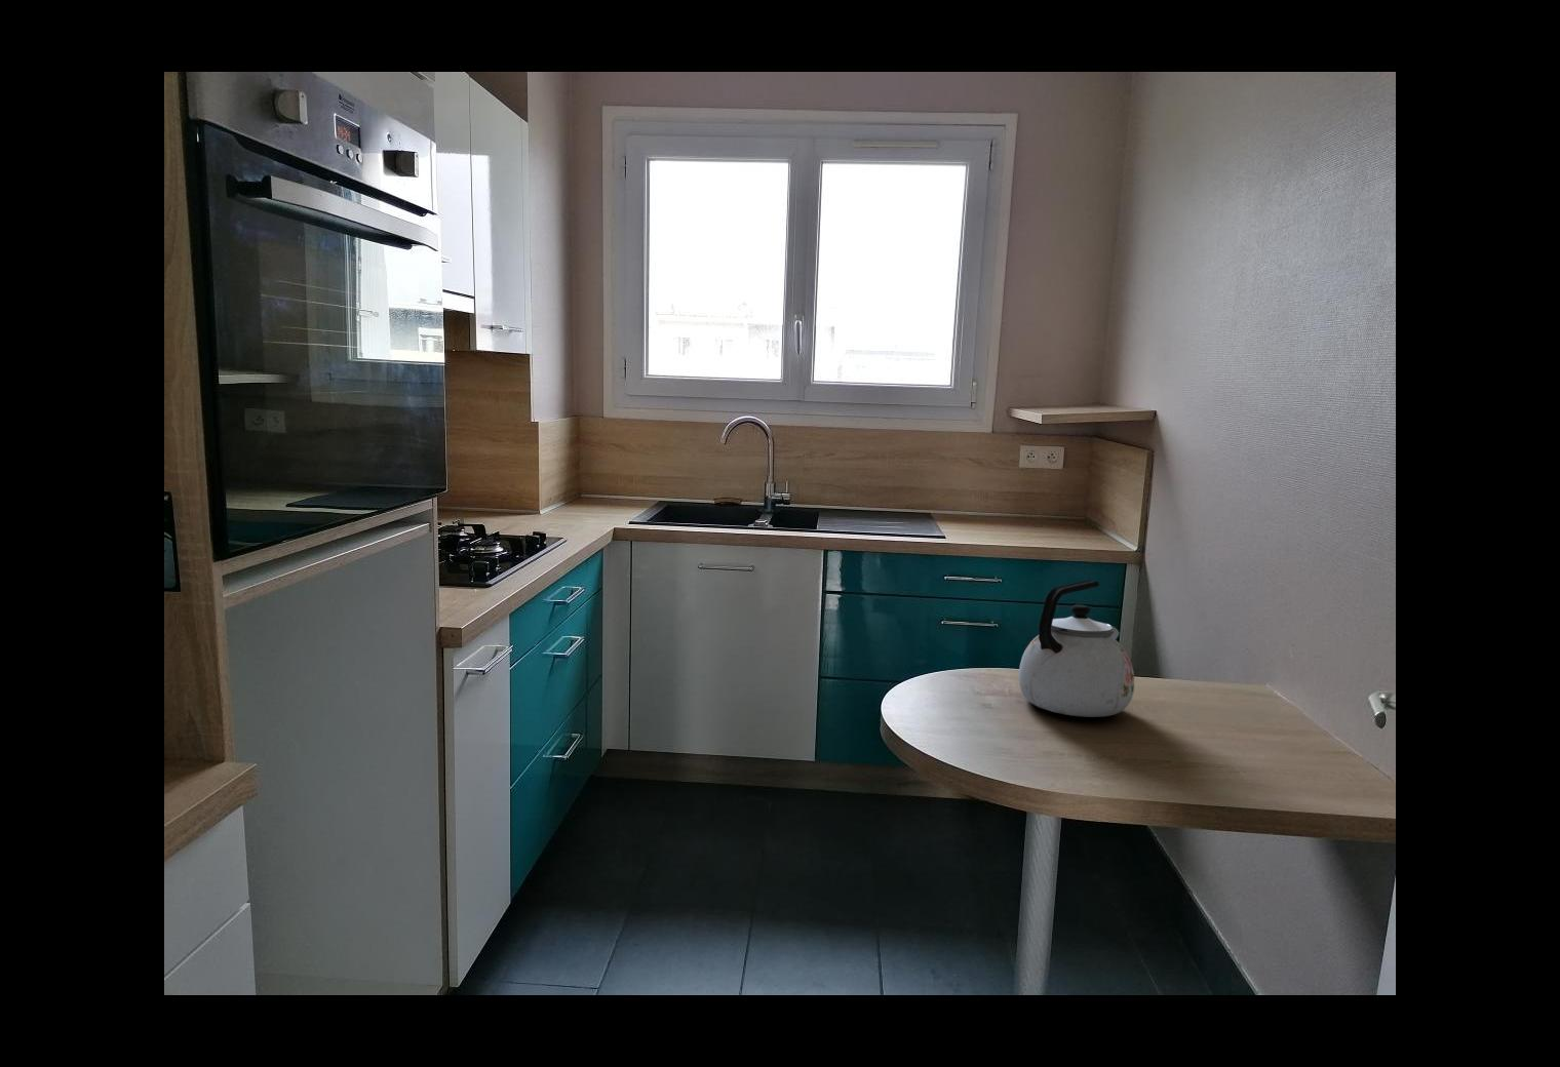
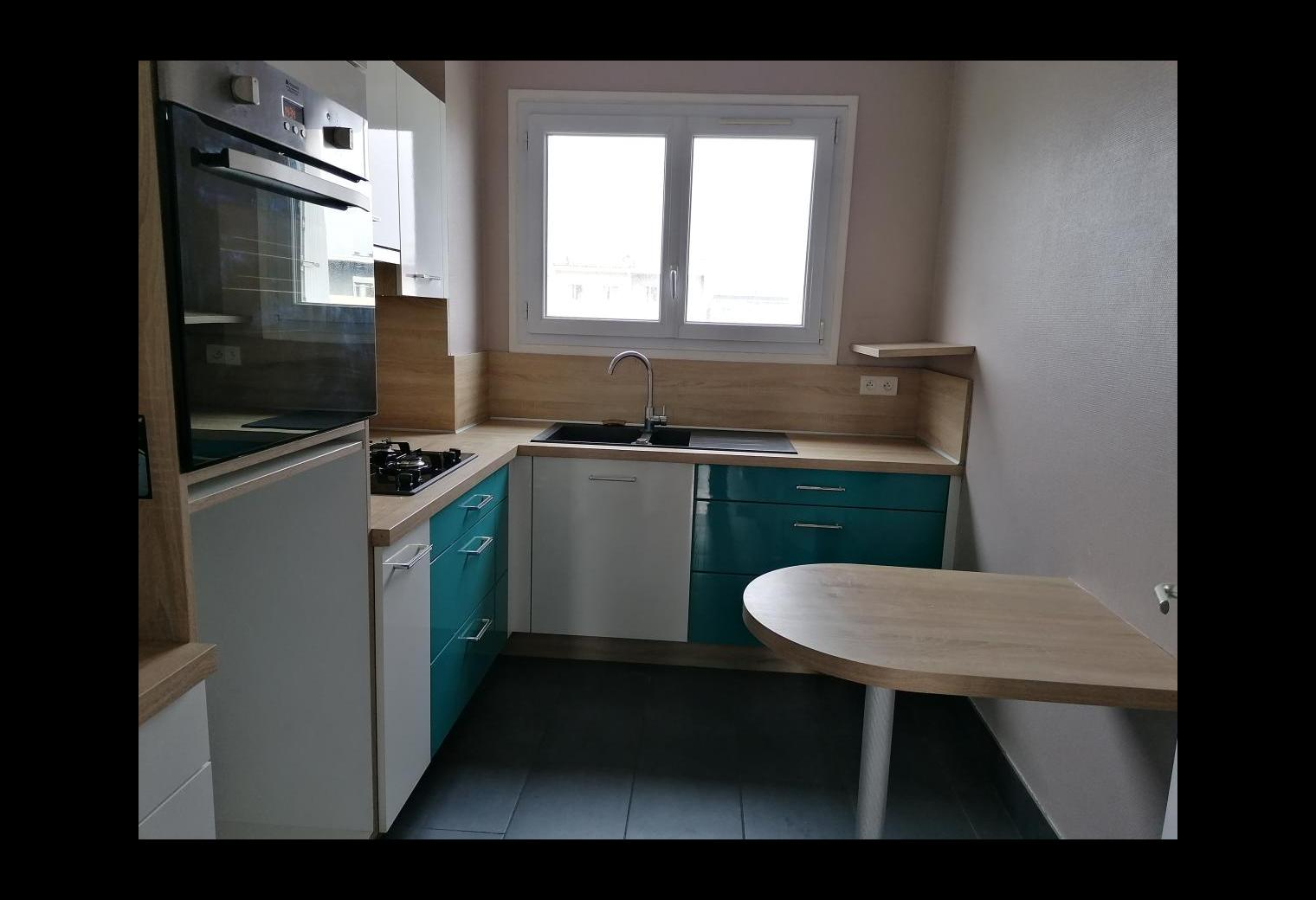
- kettle (1078, 644)
